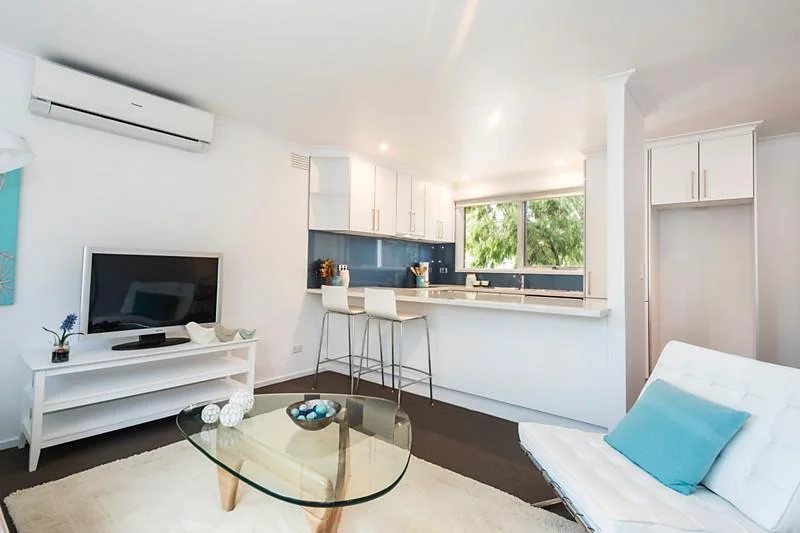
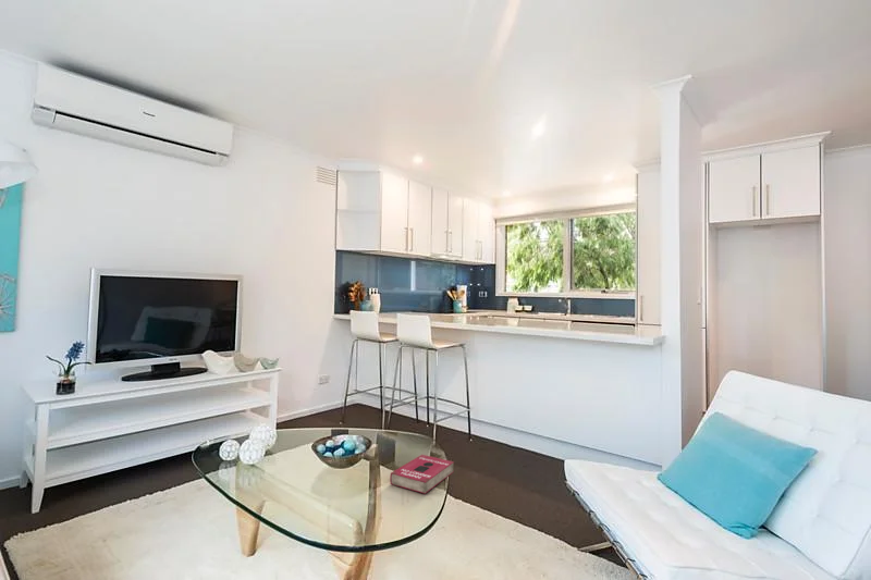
+ book (422, 472)
